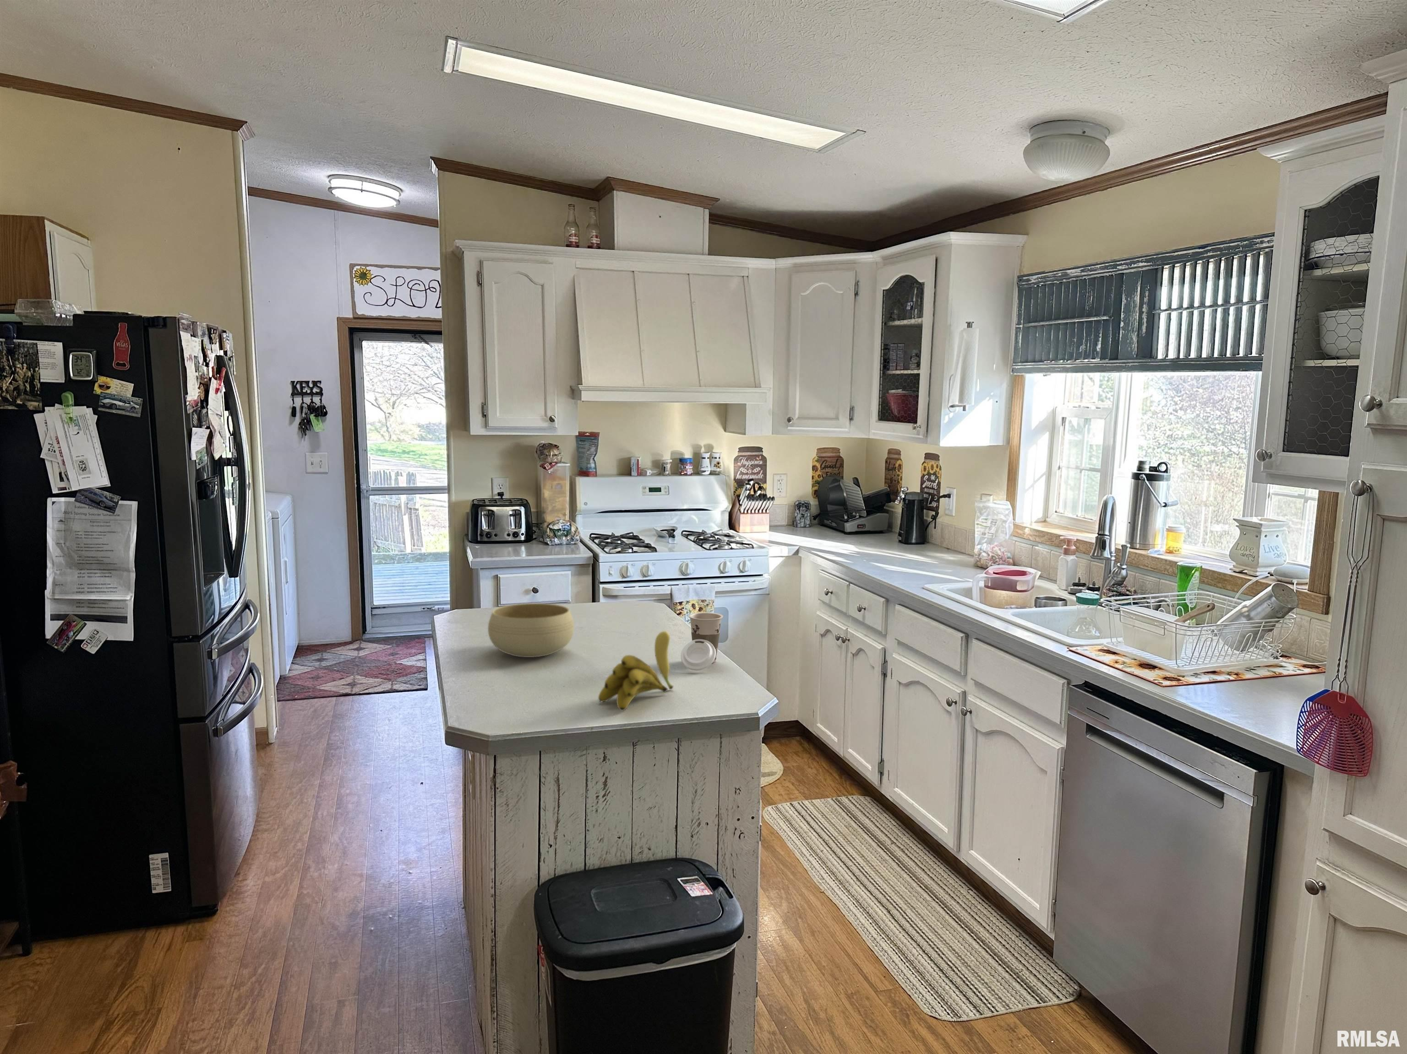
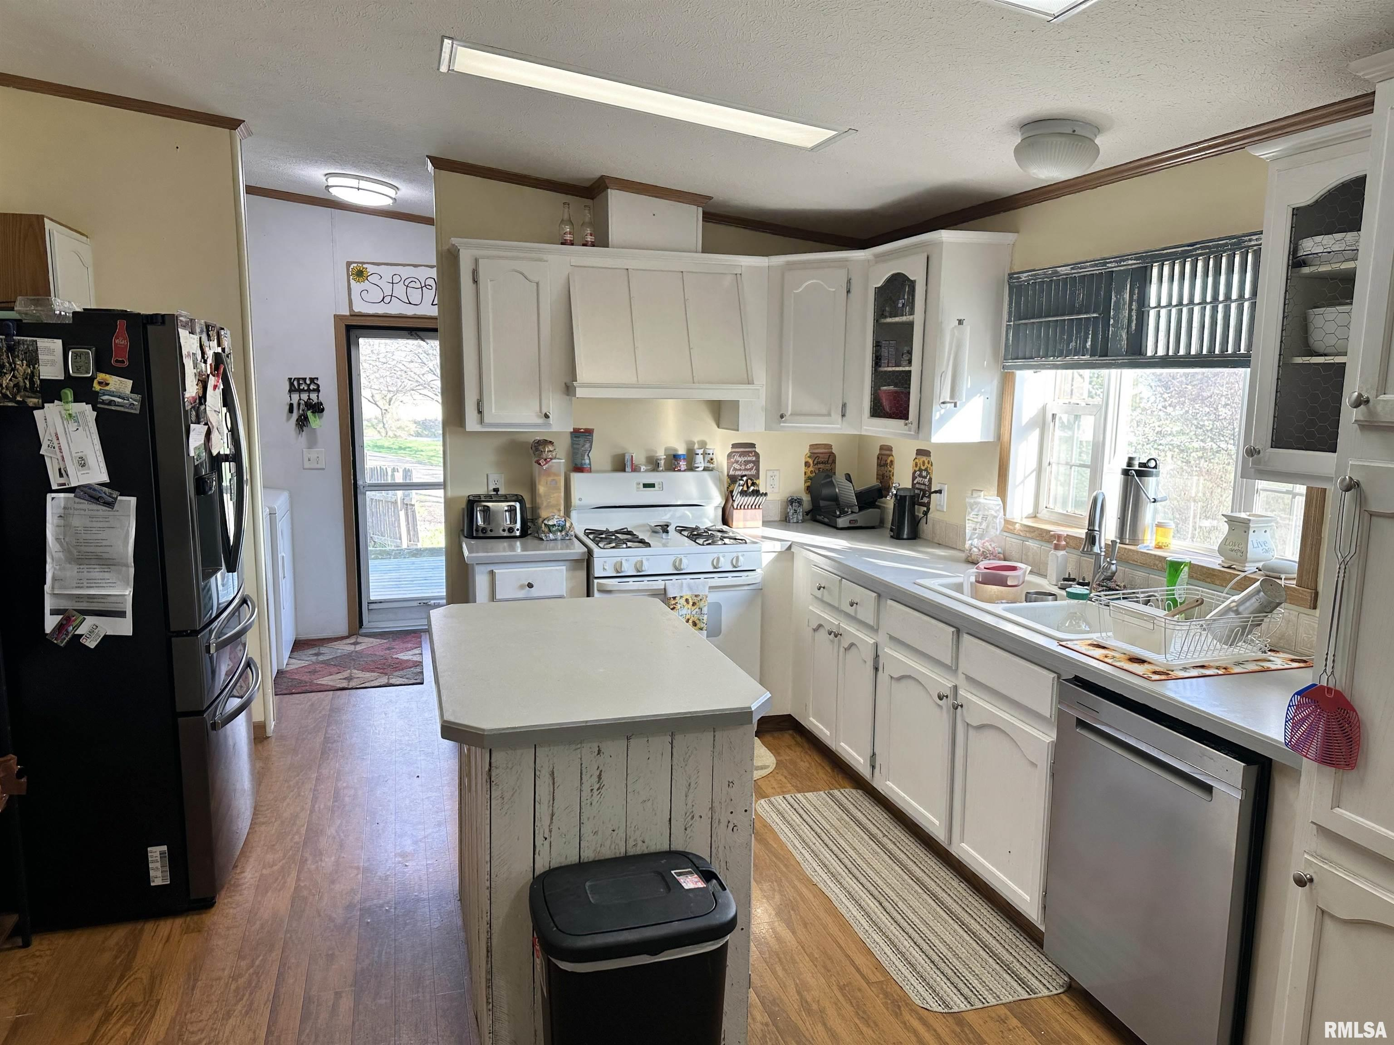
- bowl (532, 631)
- banana (643, 666)
- cup (702, 641)
